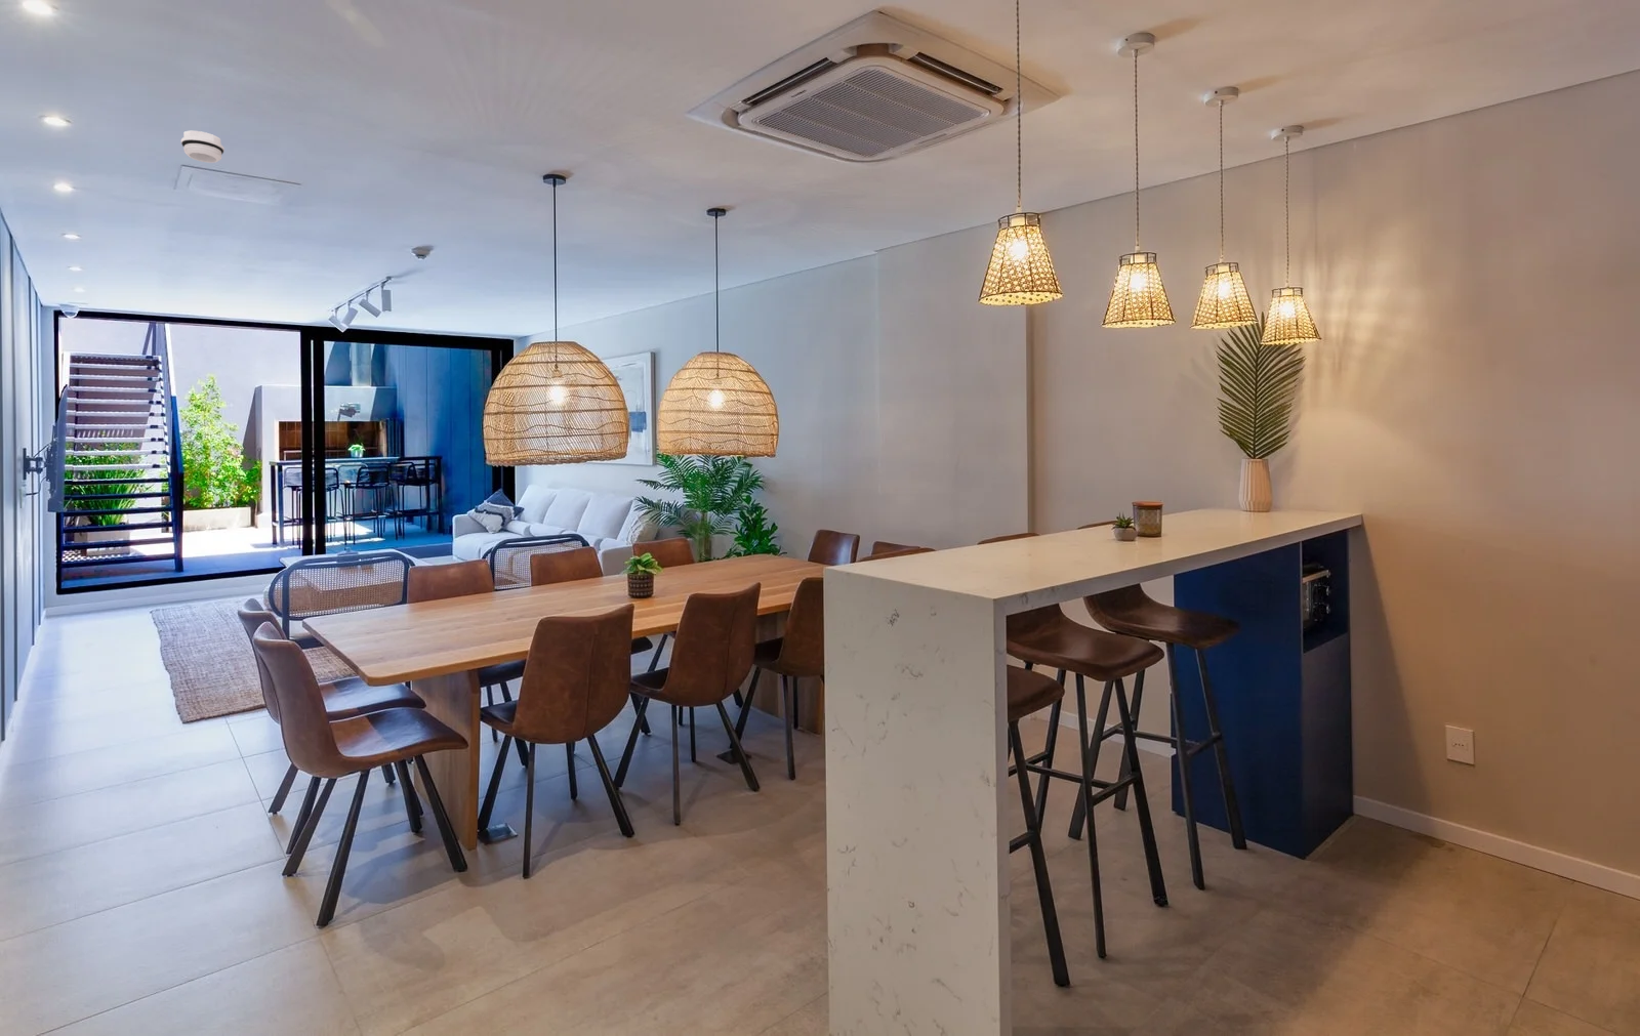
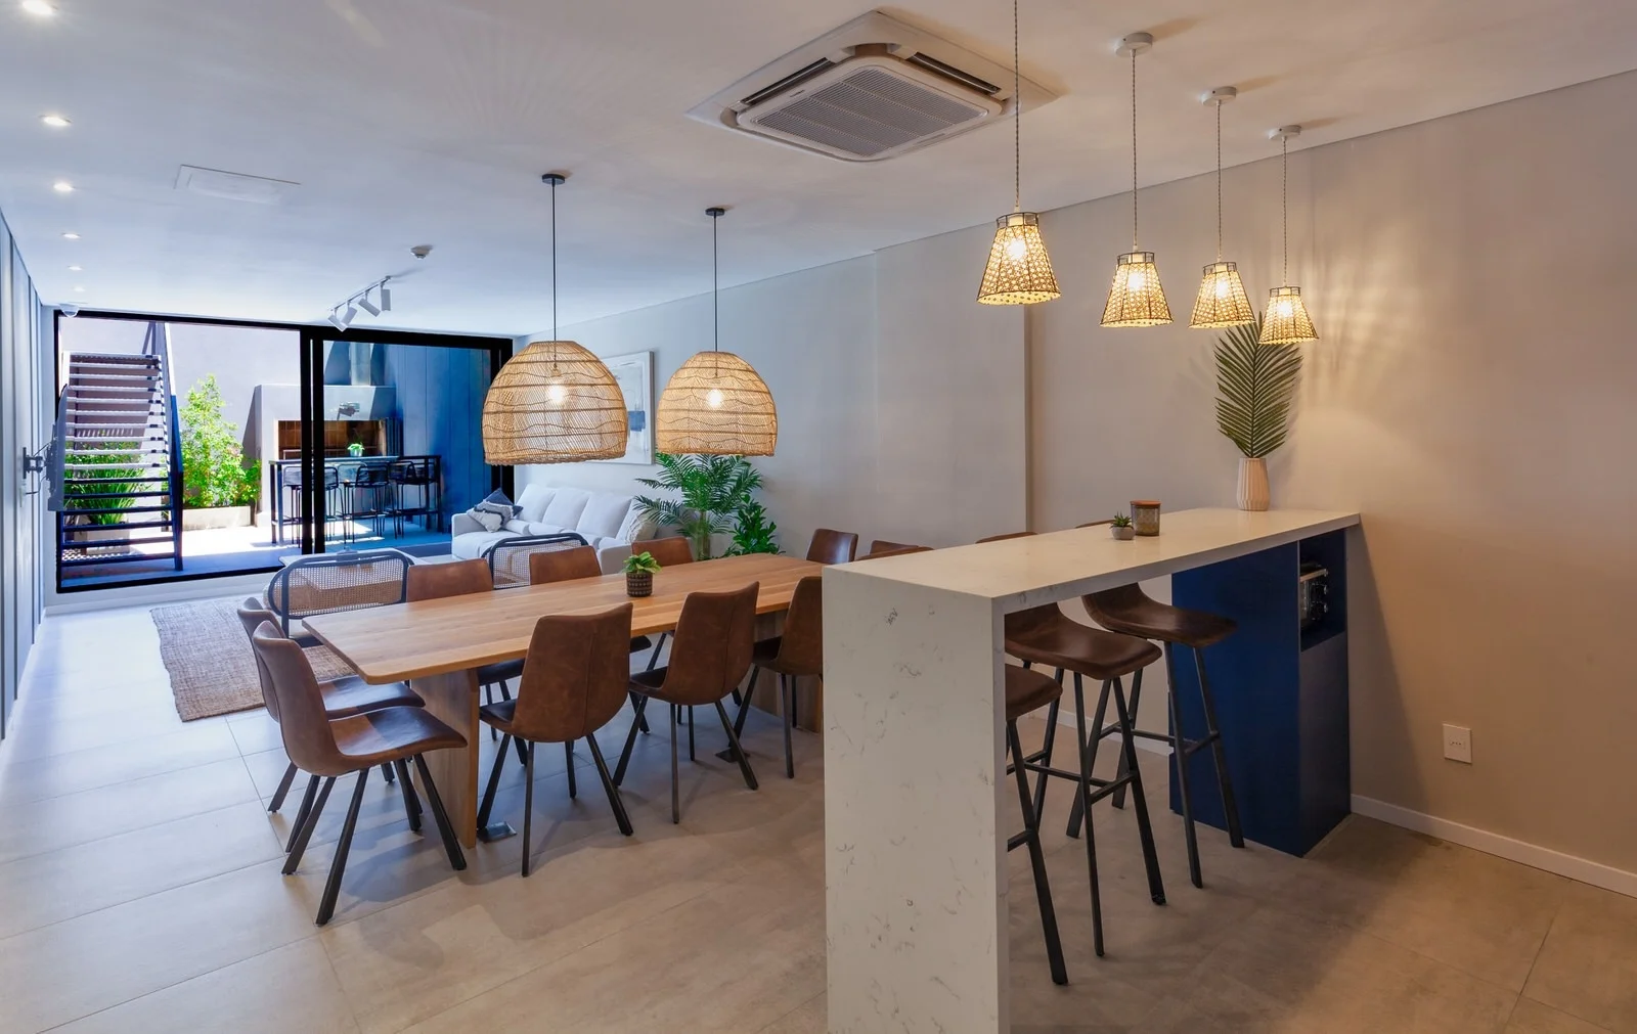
- smoke detector (202, 147)
